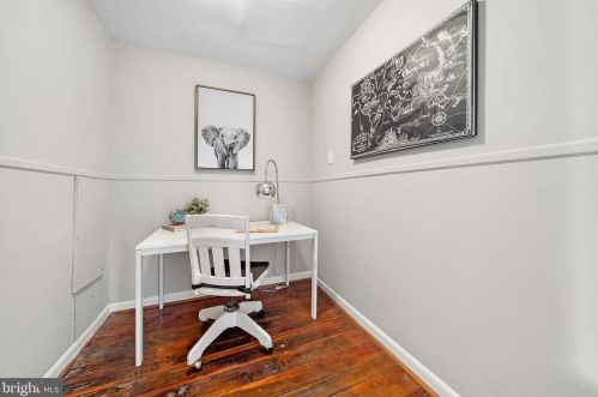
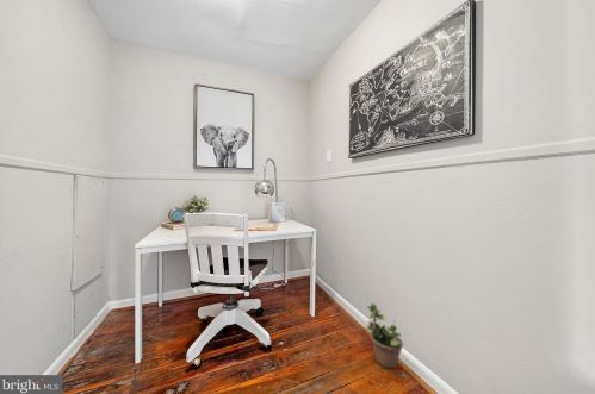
+ potted plant (385, 331)
